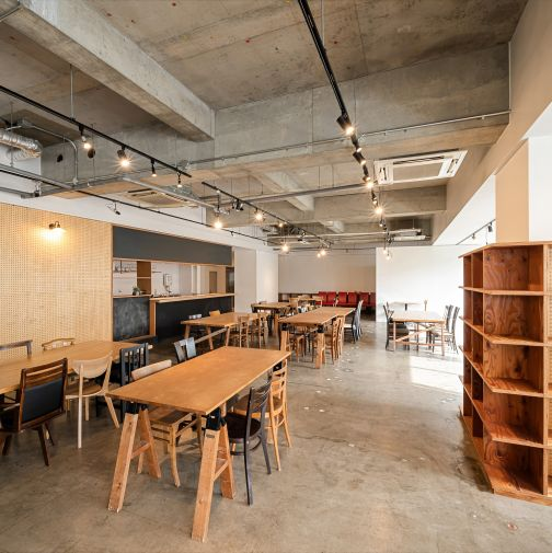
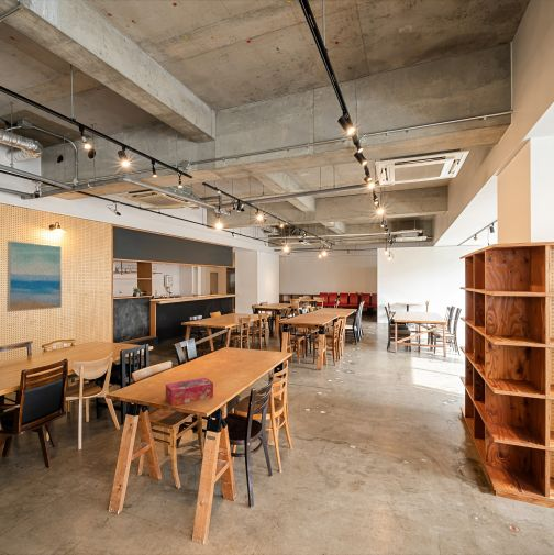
+ tissue box (189, 390)
+ wall art (36, 276)
